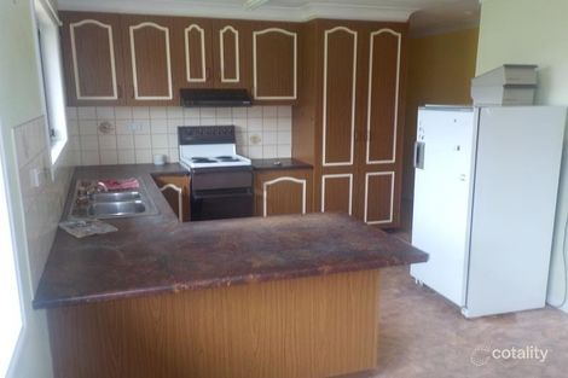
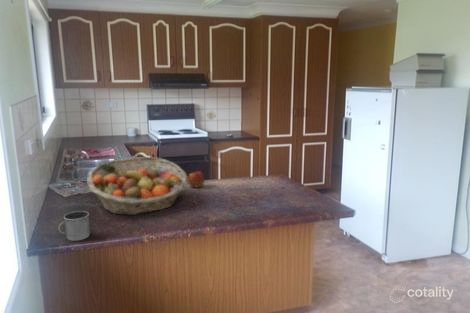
+ fruit basket (139, 184)
+ mug (74, 226)
+ apple (196, 178)
